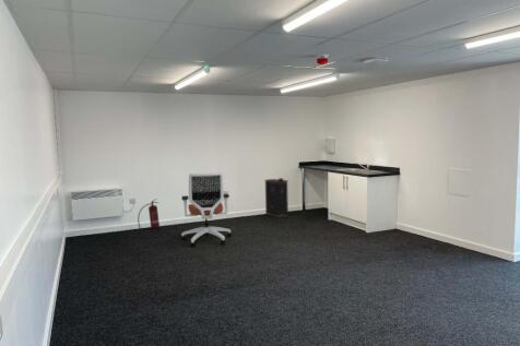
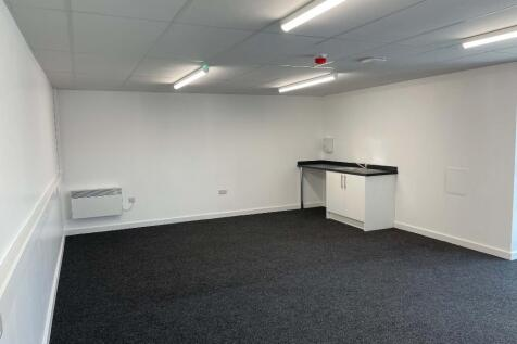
- fire extinguisher (150, 214)
- office chair (205, 205)
- oil can (276, 196)
